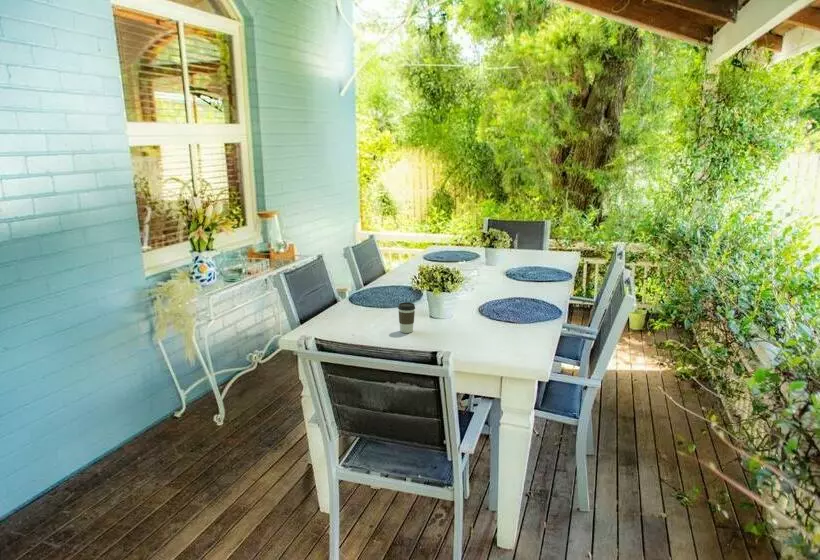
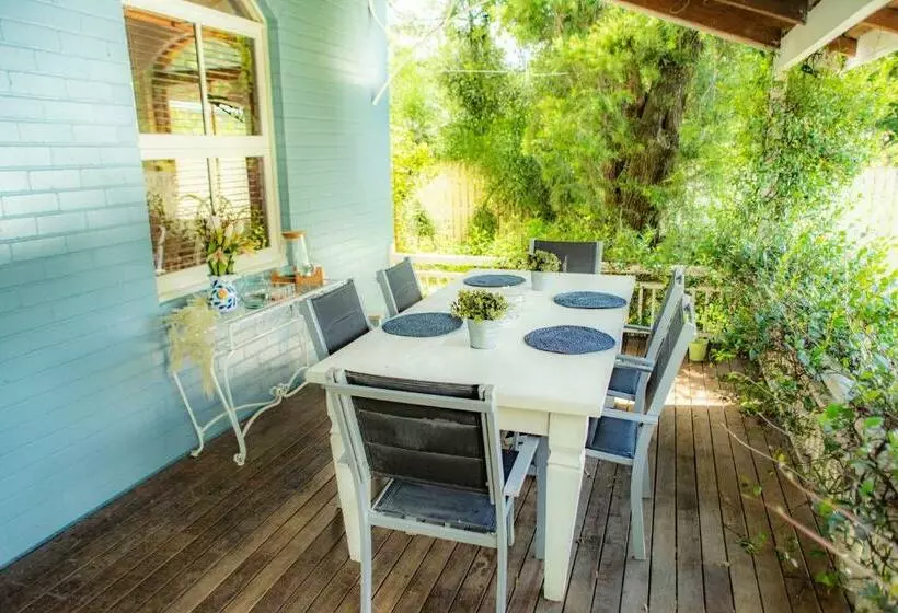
- coffee cup (406, 317)
